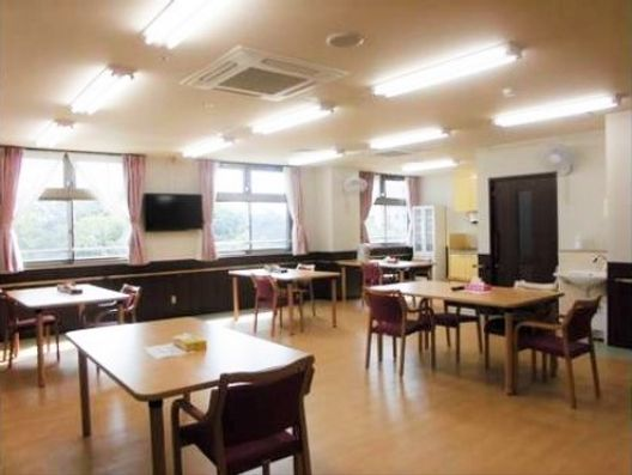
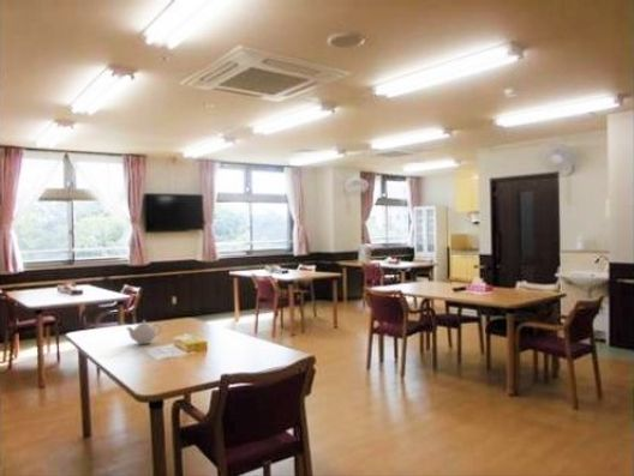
+ teapot (144, 331)
